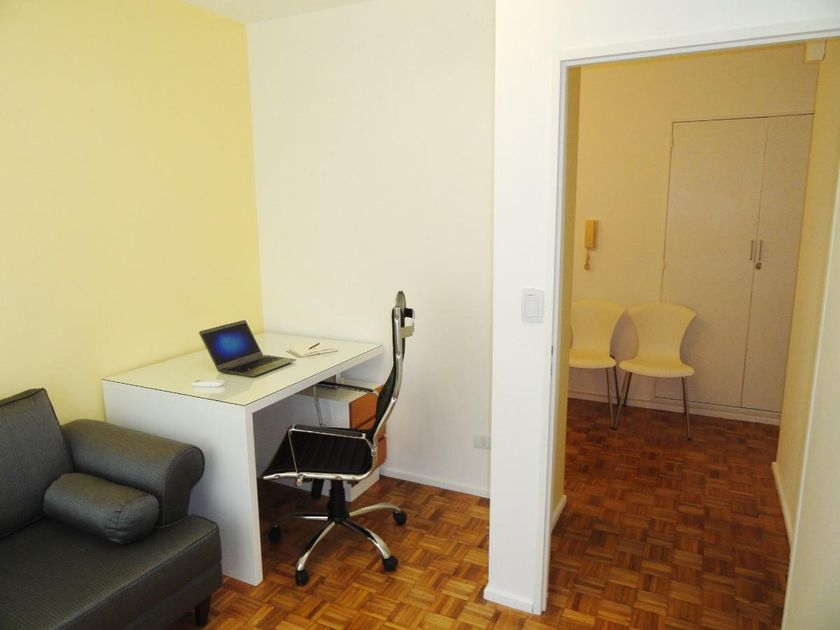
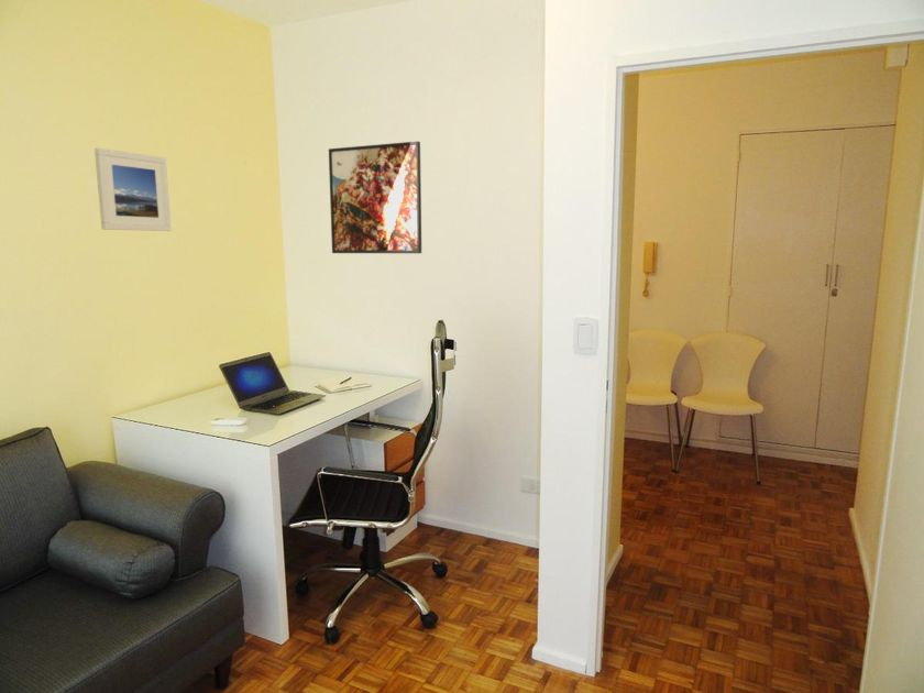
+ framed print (374, 199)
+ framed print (134, 191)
